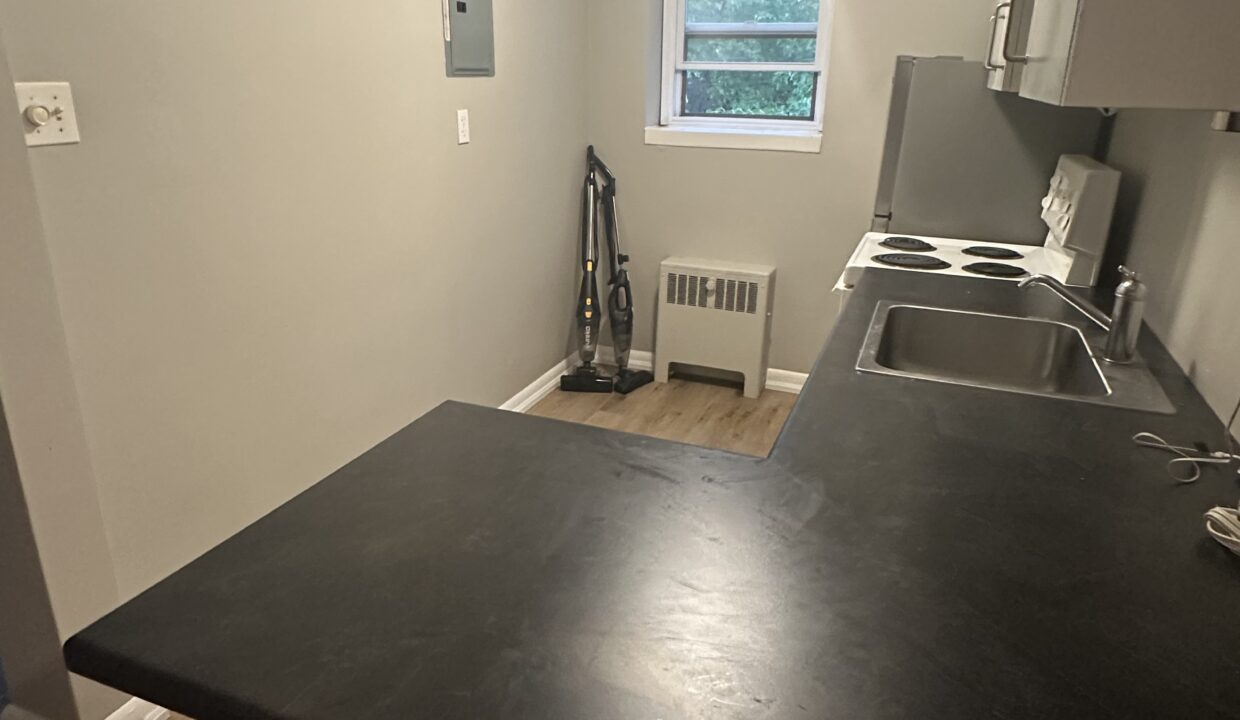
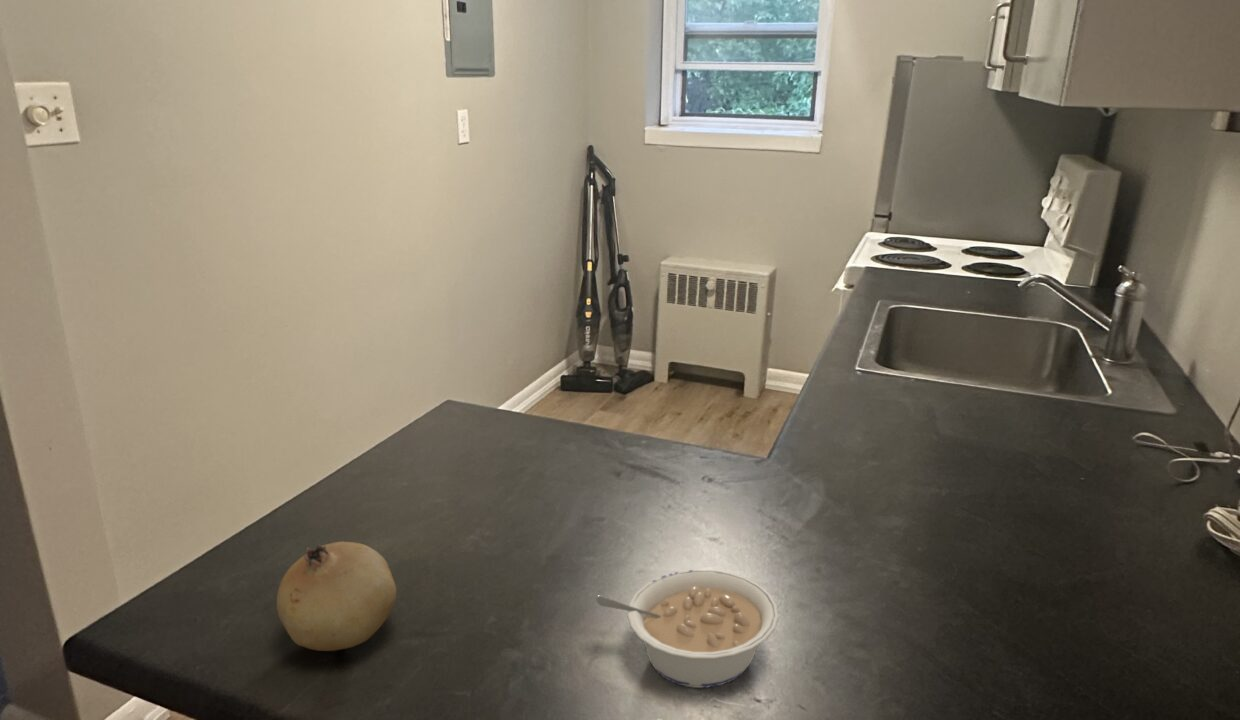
+ fruit (337, 590)
+ legume (697, 630)
